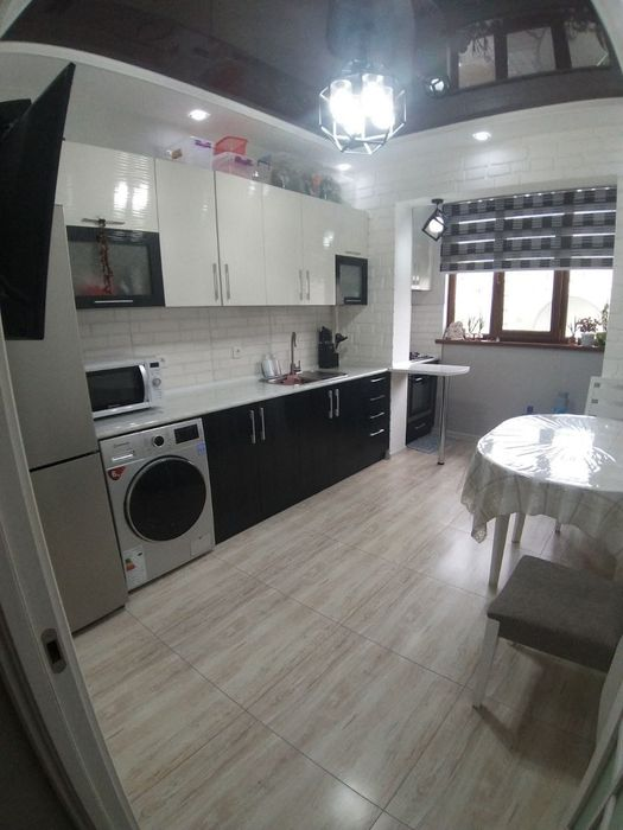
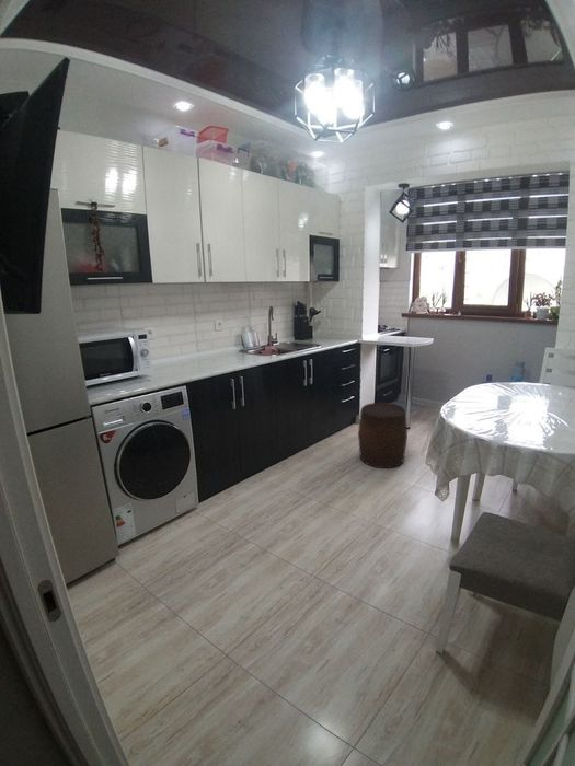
+ stool (382, 433)
